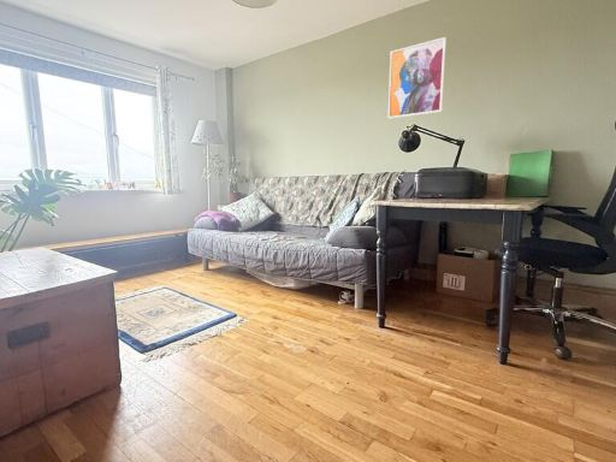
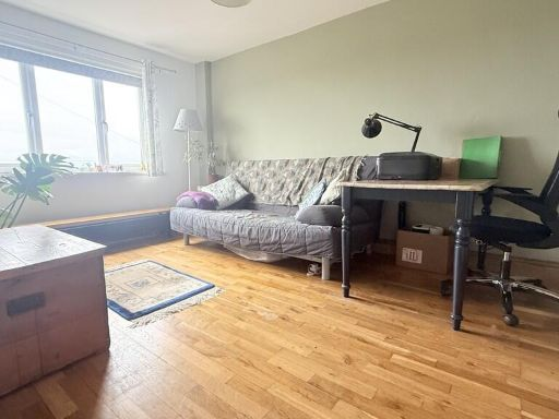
- wall art (415, 81)
